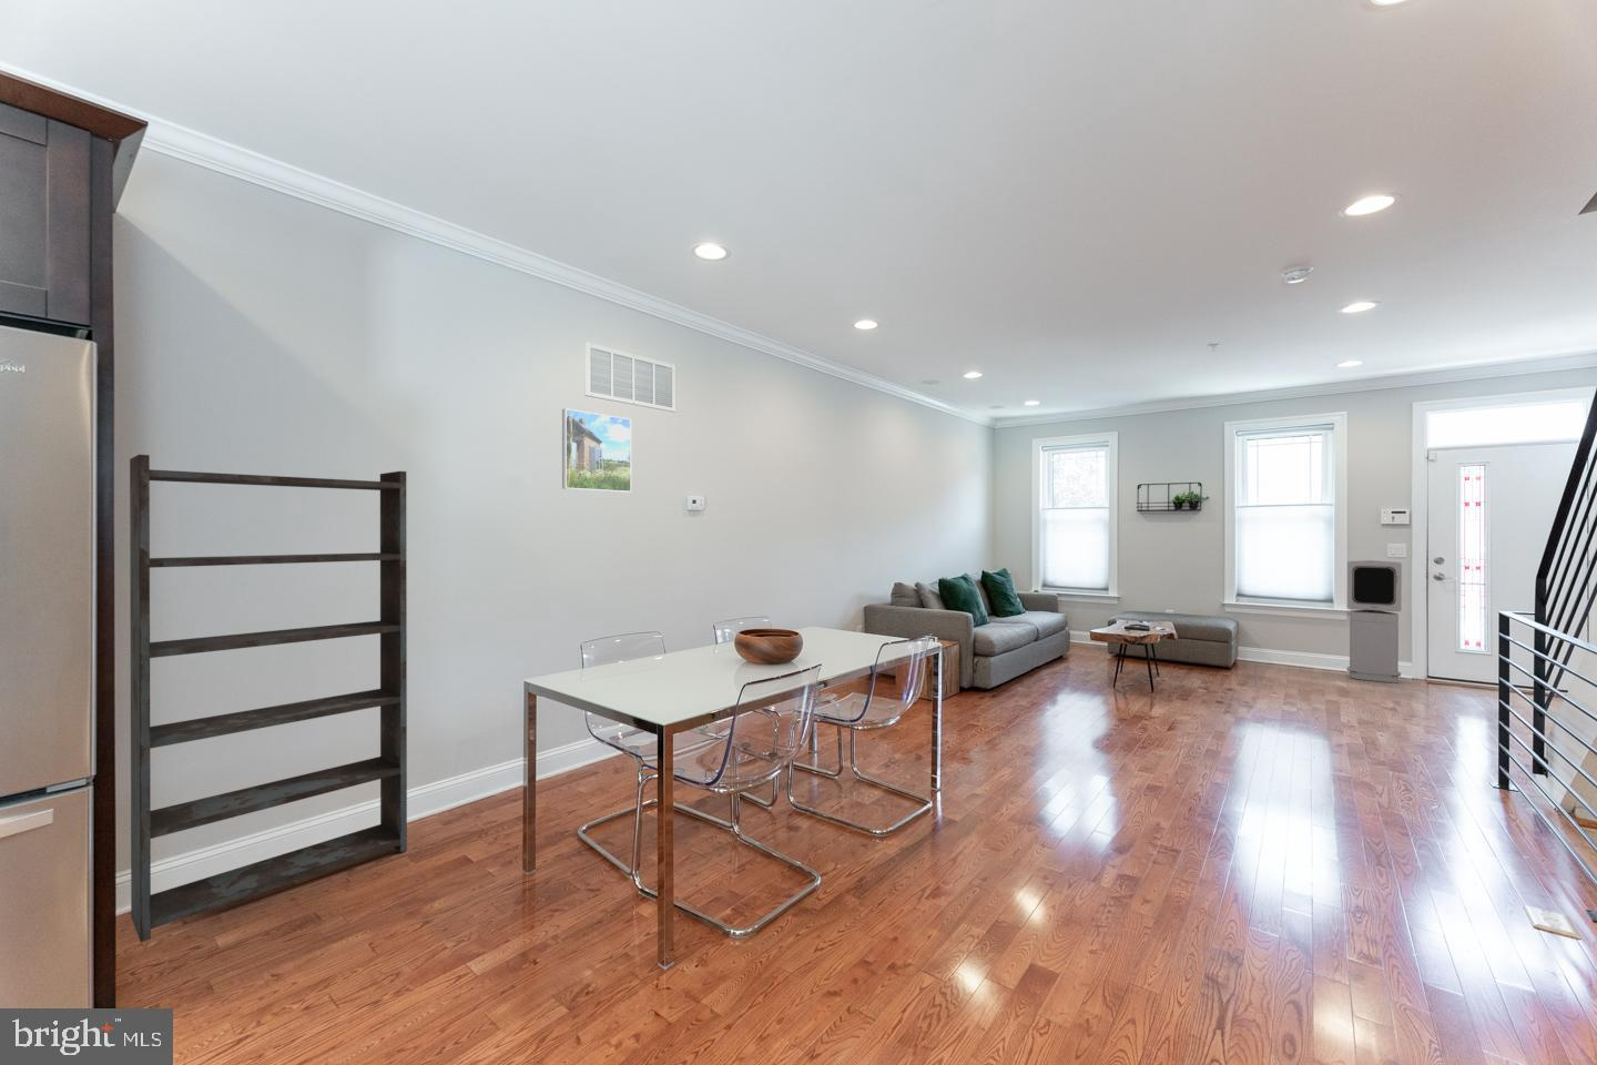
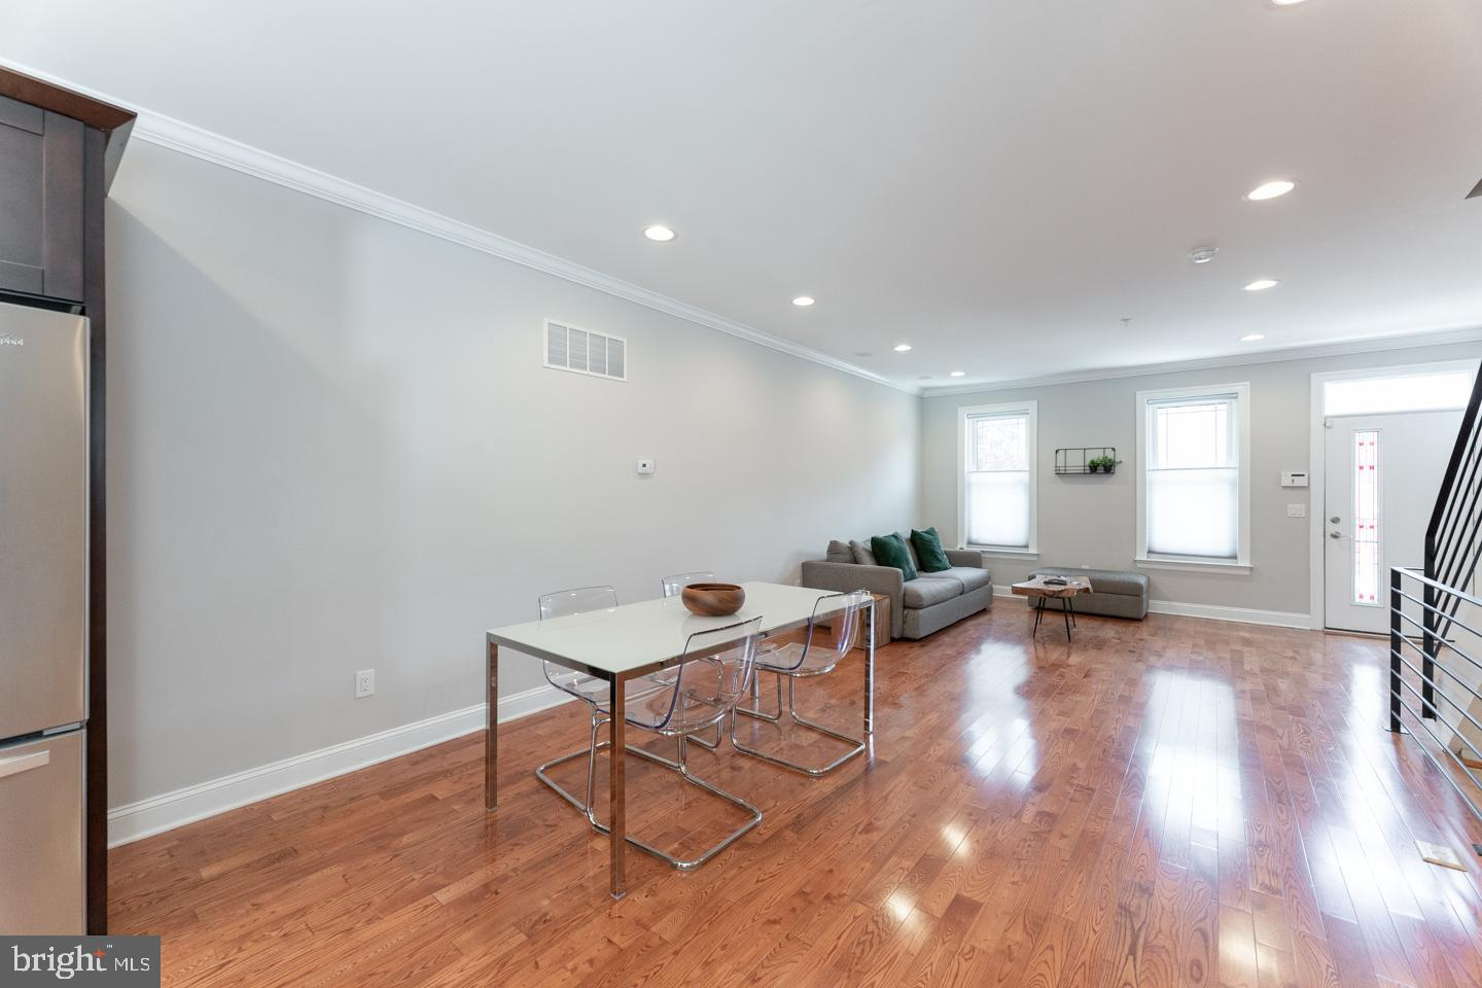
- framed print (598, 452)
- bookshelf (279, 643)
- air purifier (1372, 619)
